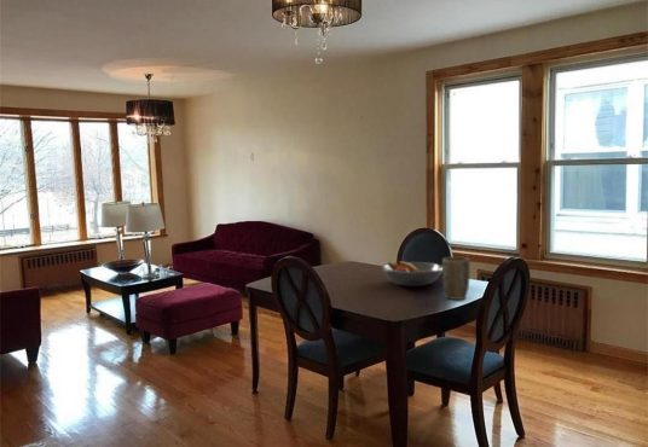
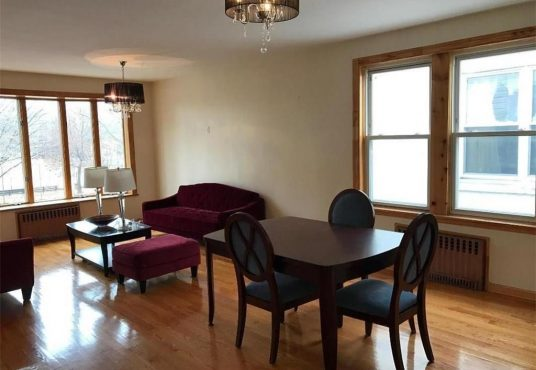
- fruit bowl (412, 273)
- plant pot (456, 278)
